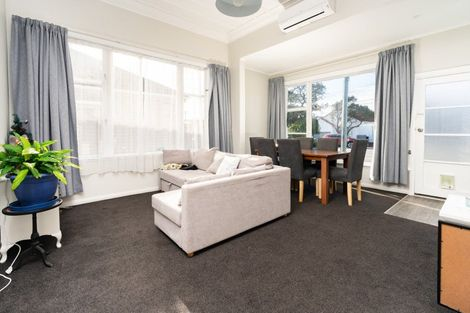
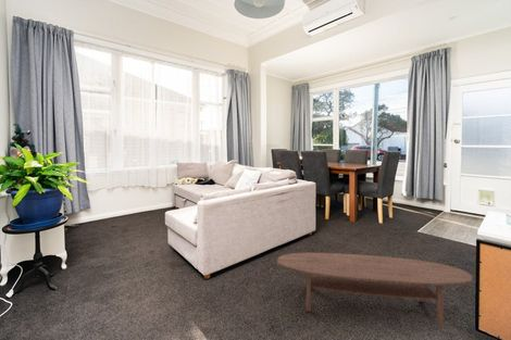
+ coffee table (365, 285)
